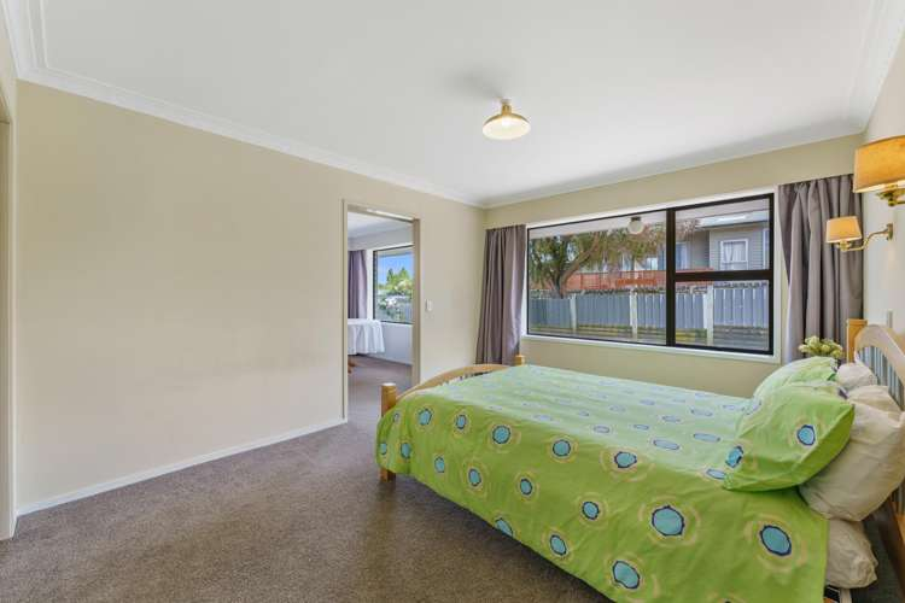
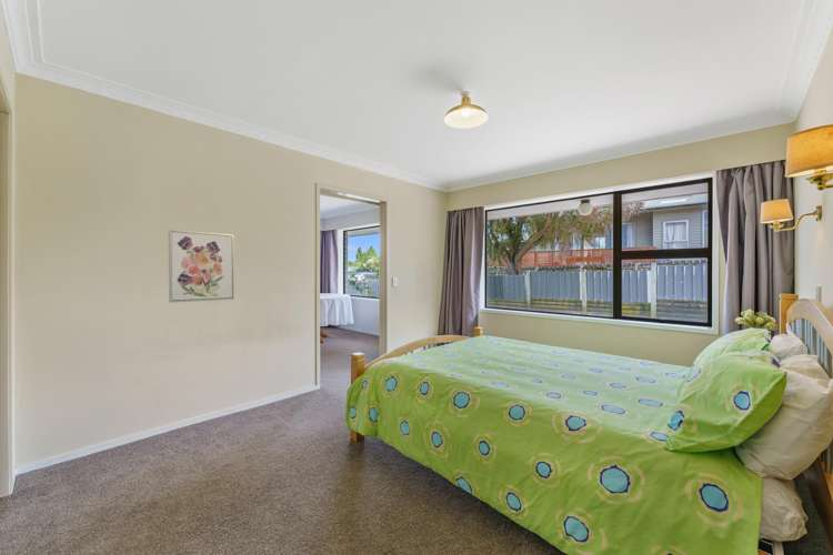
+ wall art (202, 266)
